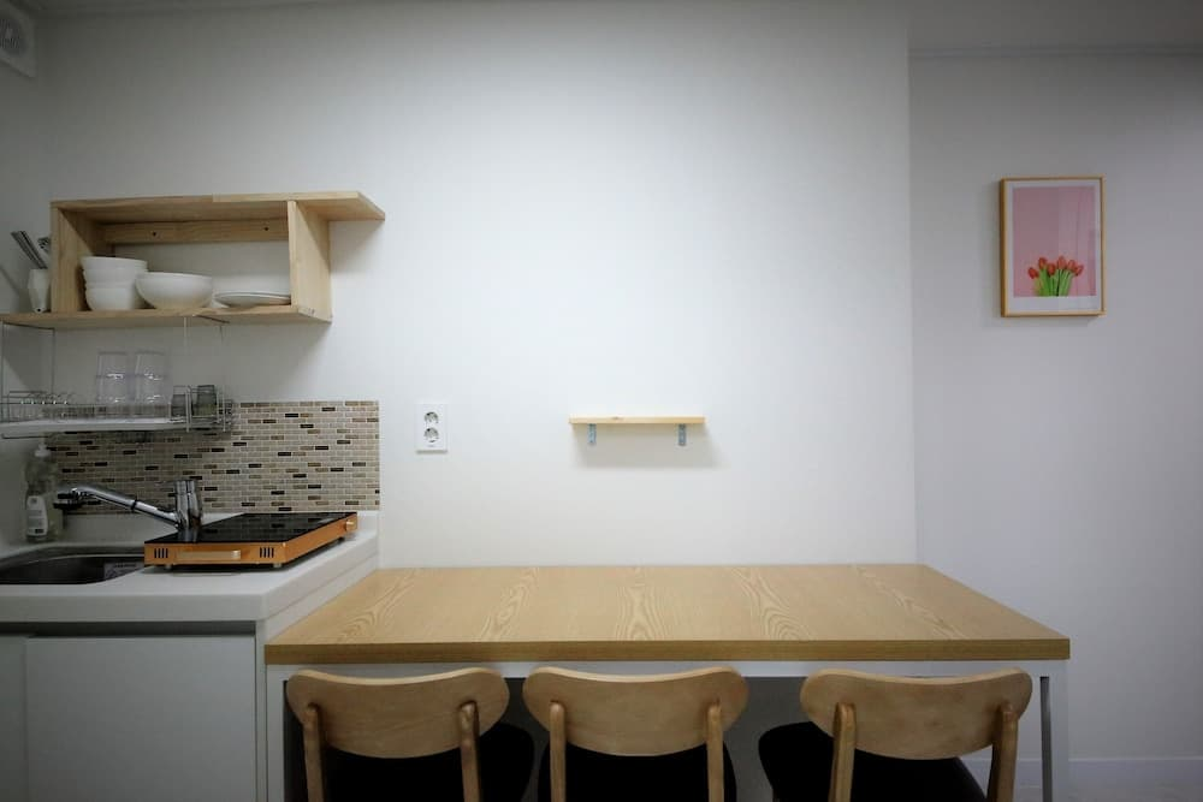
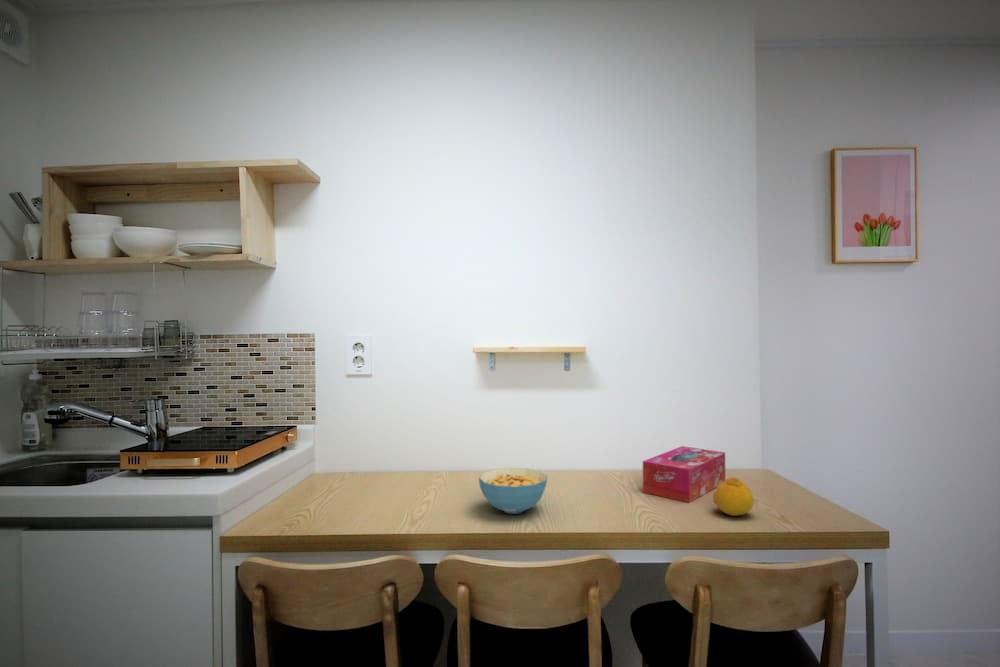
+ cereal bowl (513, 493)
+ tissue box (685, 471)
+ fruit (733, 496)
